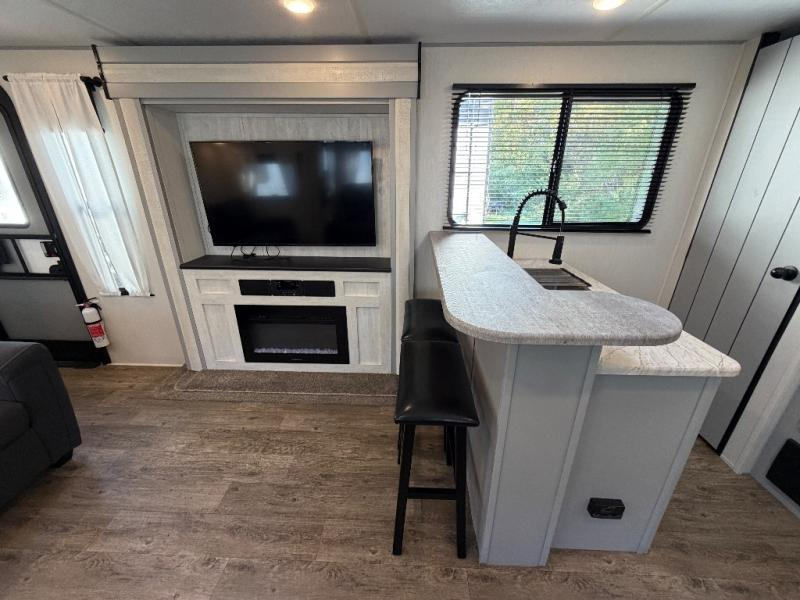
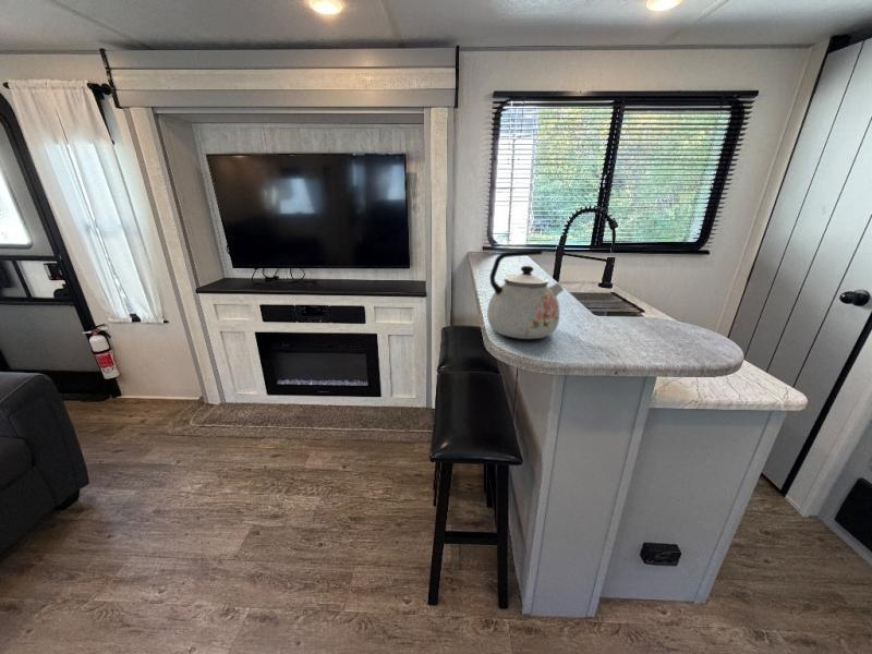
+ kettle (525, 292)
